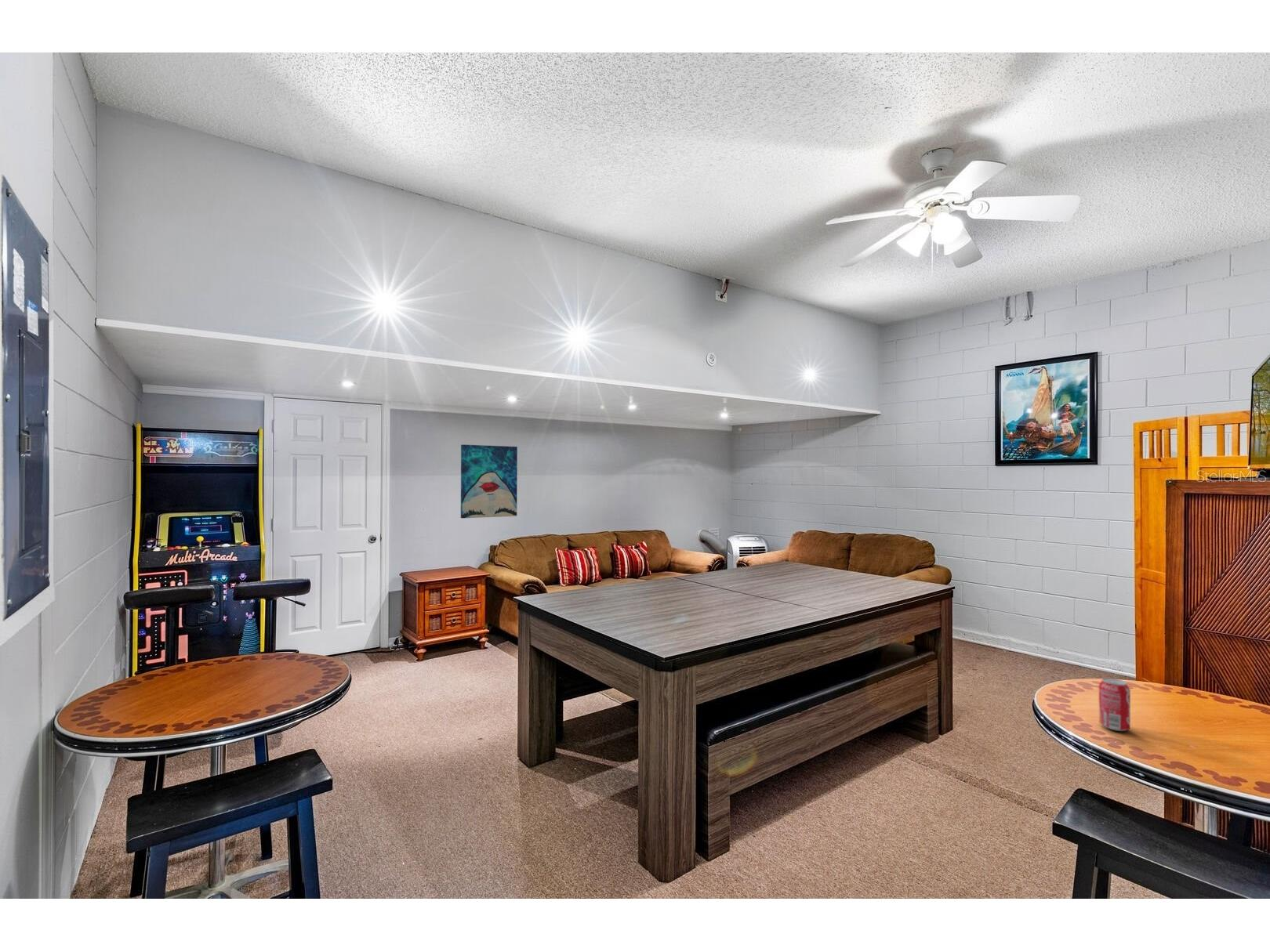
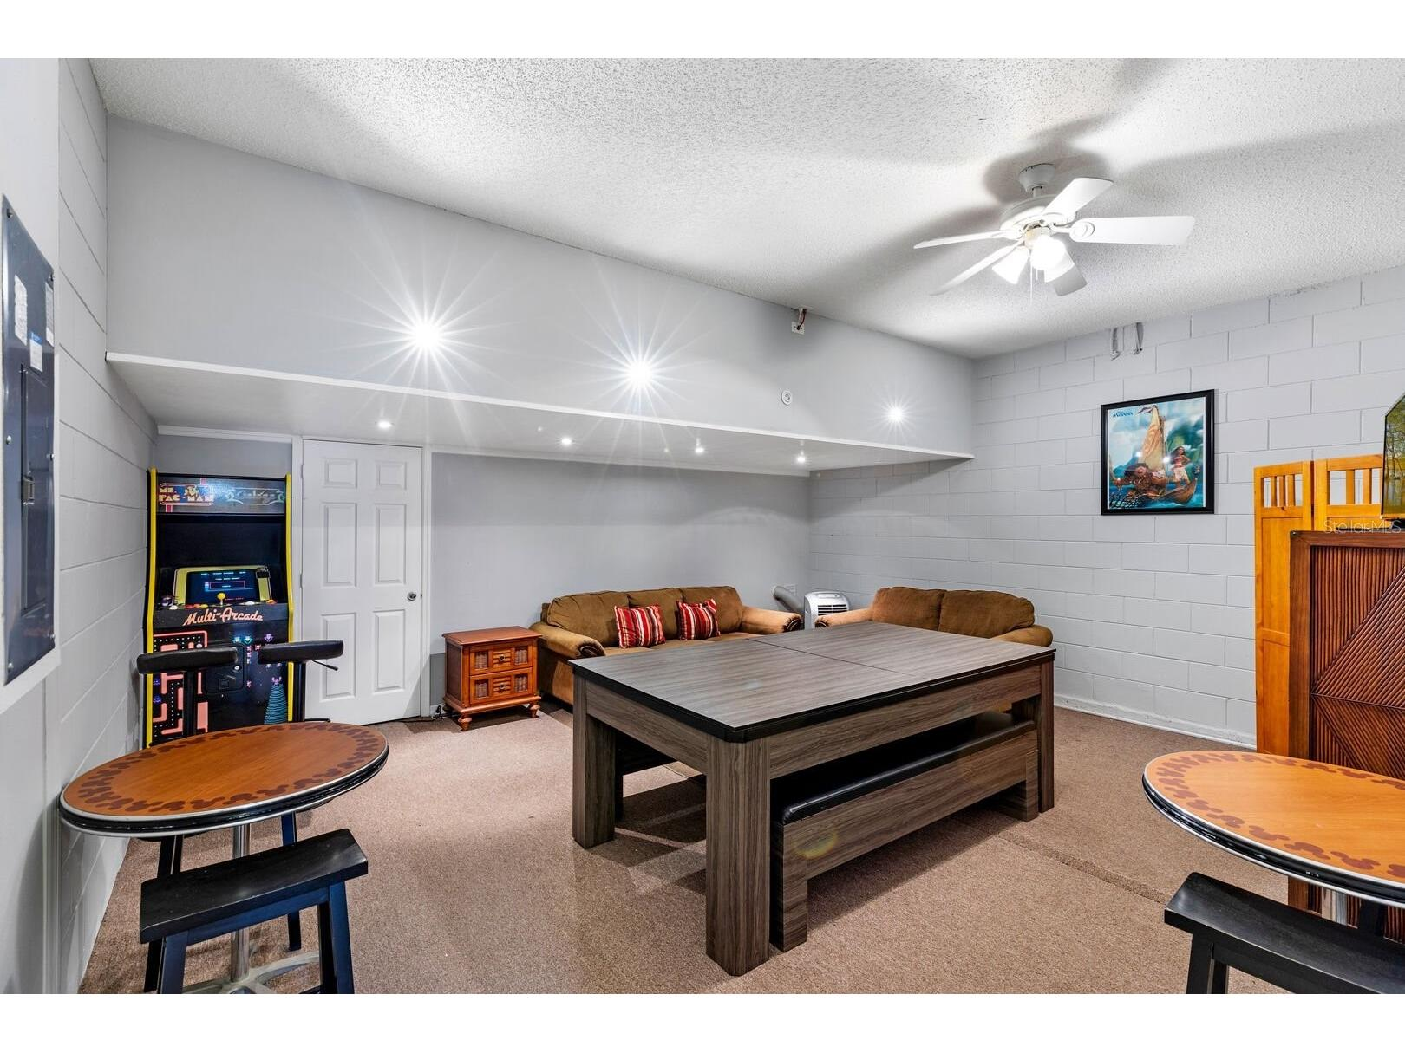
- wall art (489, 481)
- beverage can (1114, 704)
